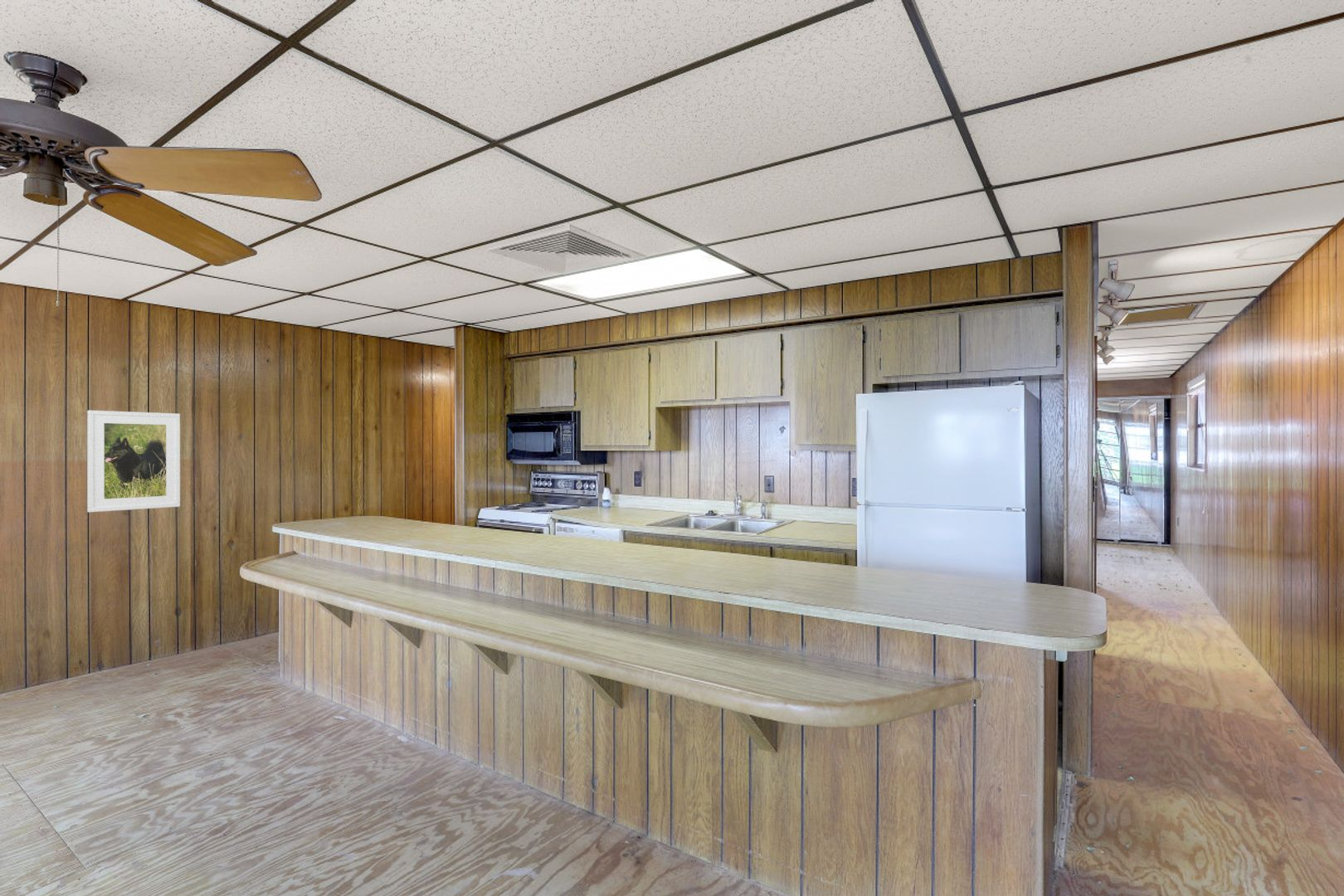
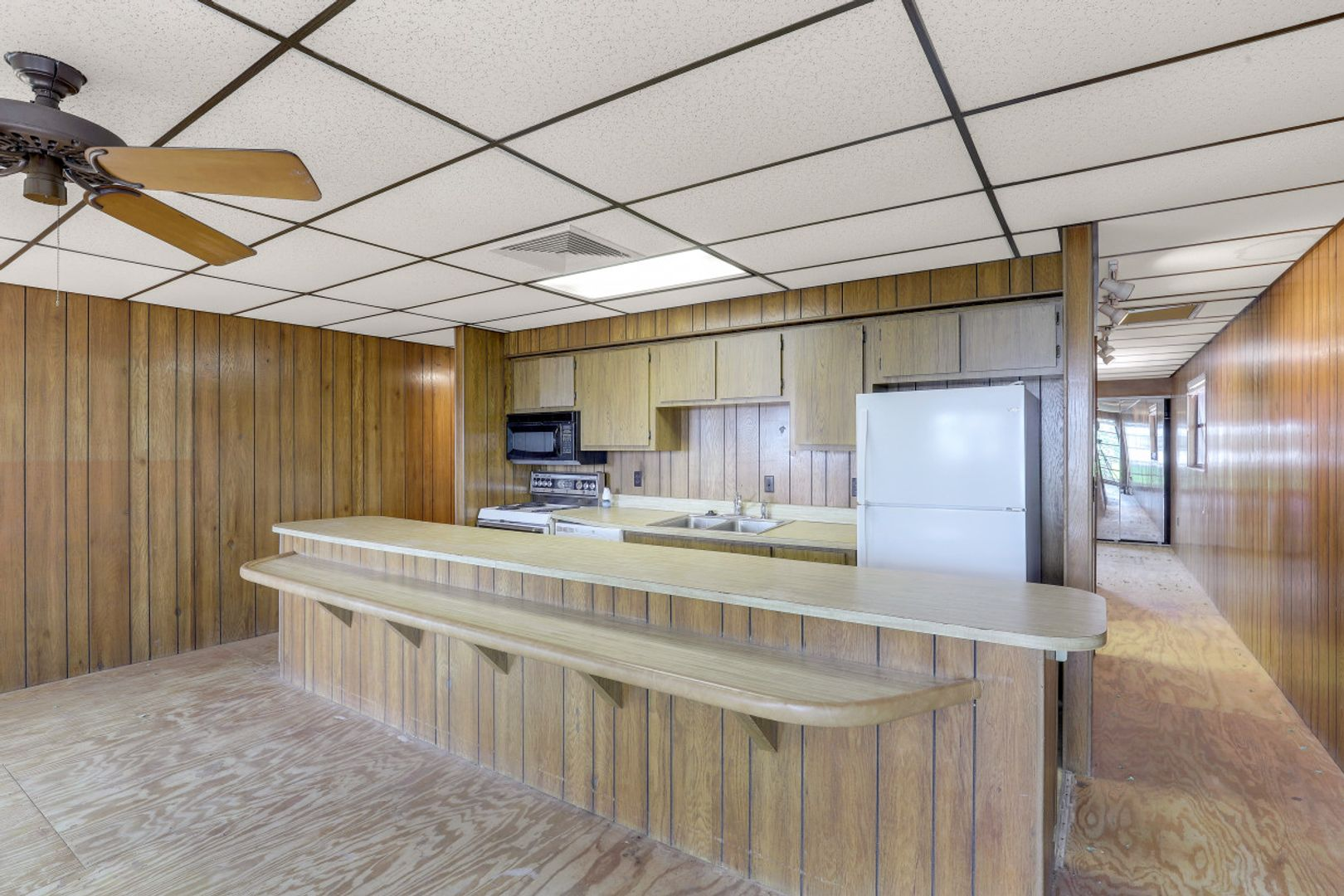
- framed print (135, 460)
